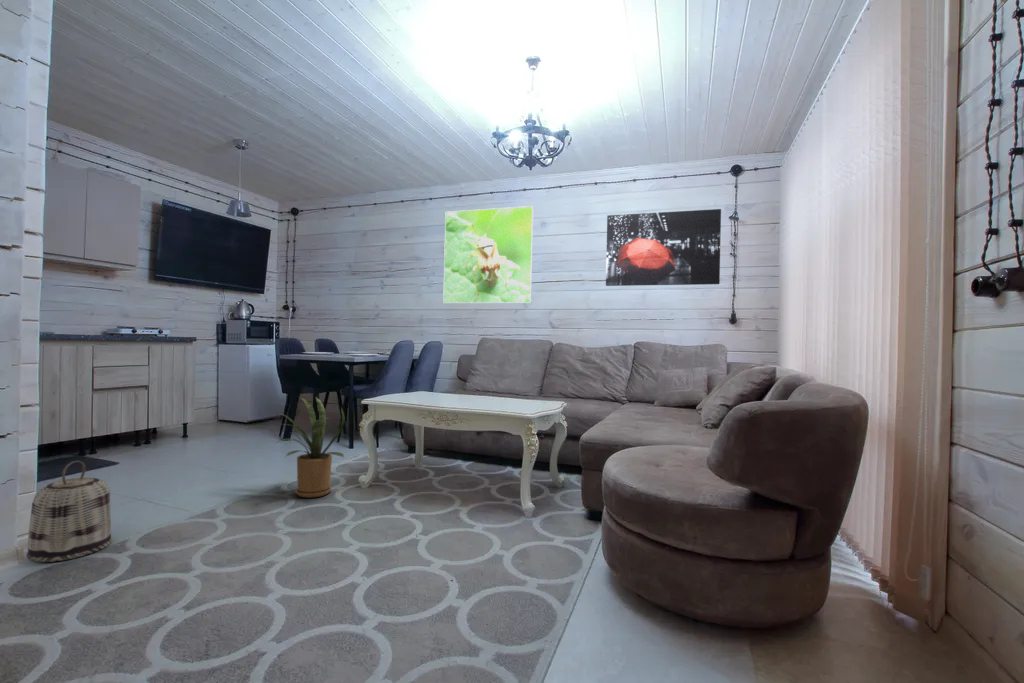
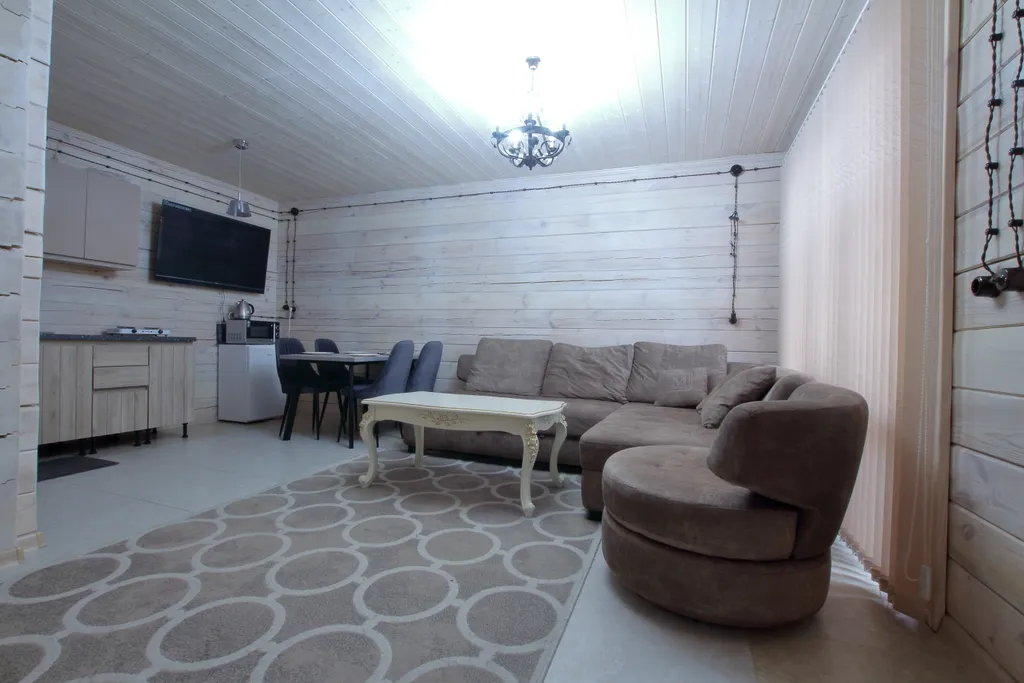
- house plant (308, 447)
- basket (72, 504)
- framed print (487, 256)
- wall art (661, 248)
